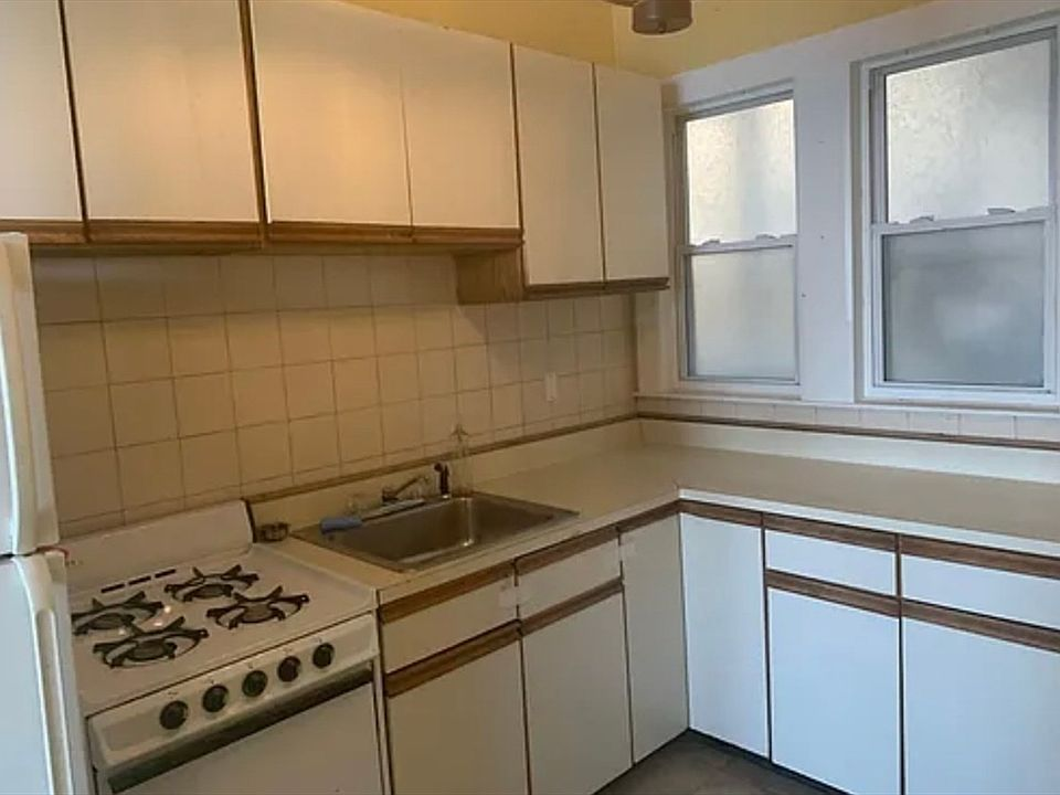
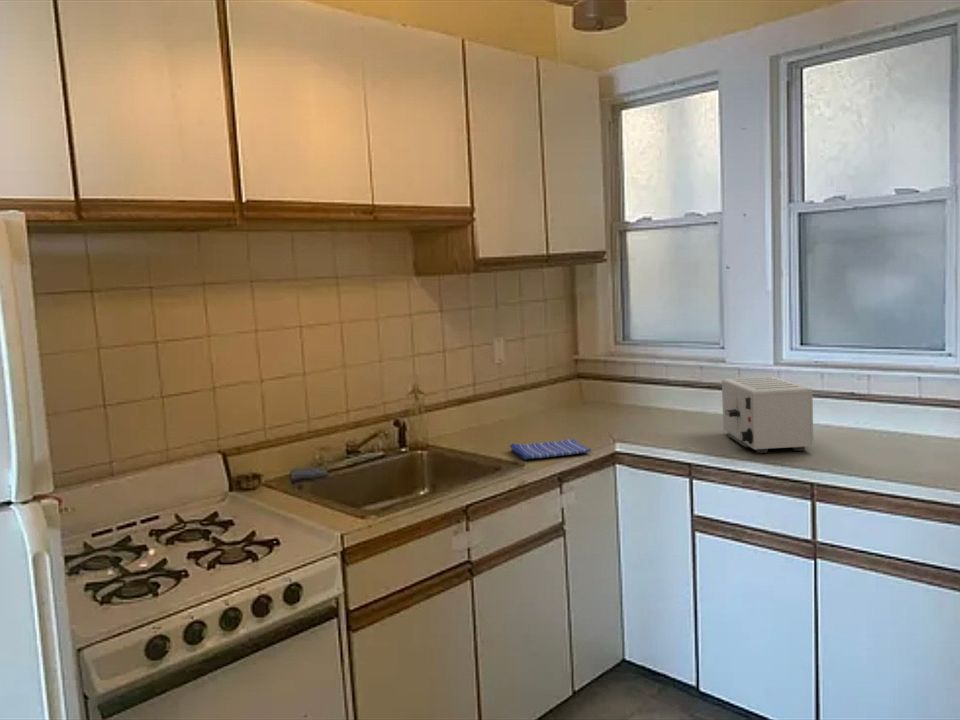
+ toaster (760, 413)
+ dish towel (549, 448)
